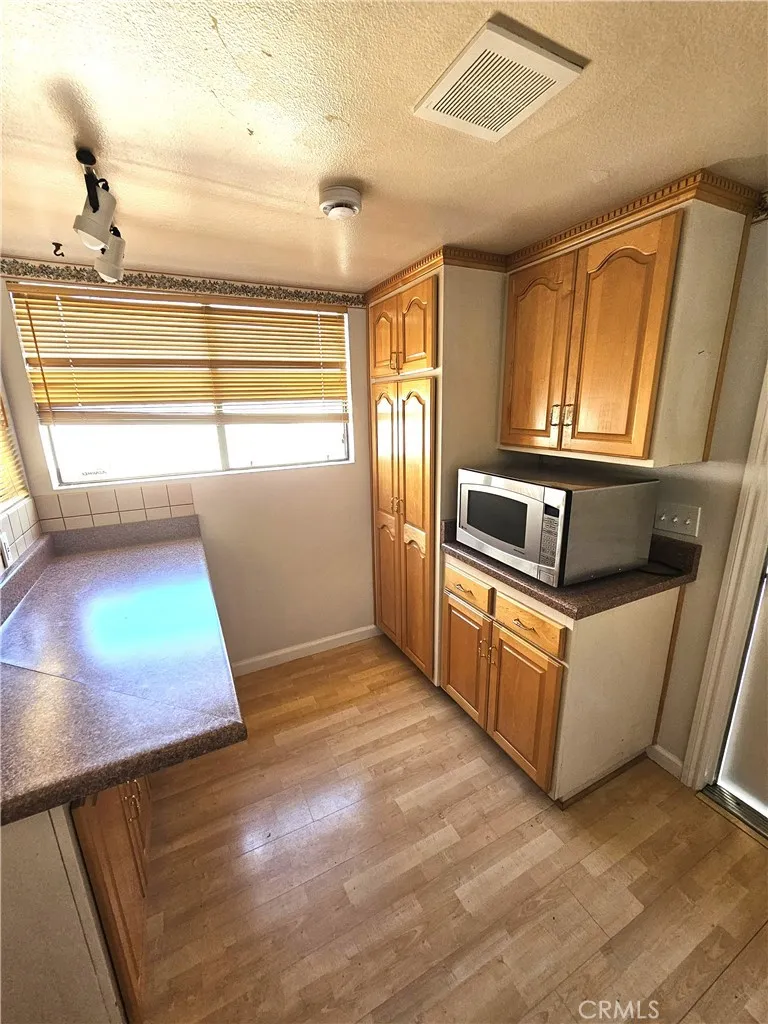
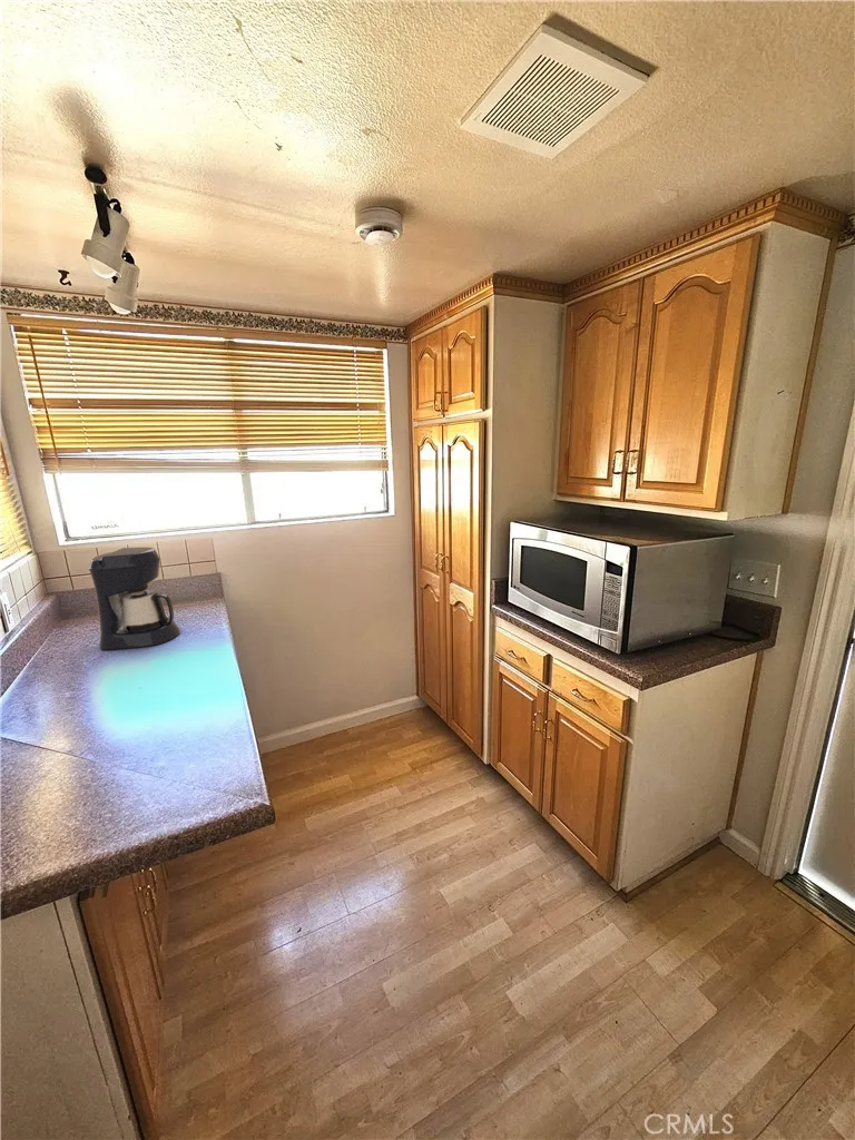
+ coffee maker (132, 594)
